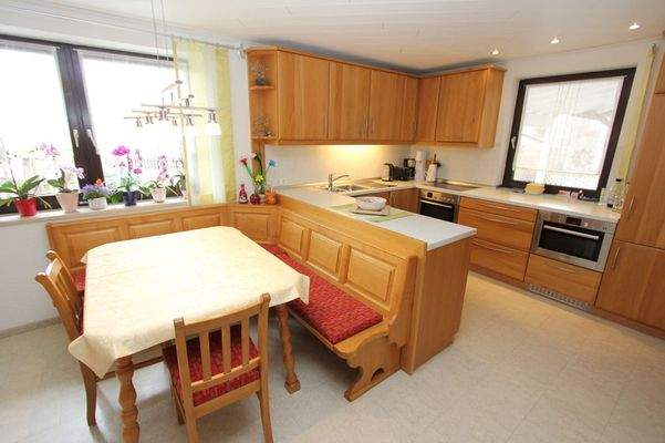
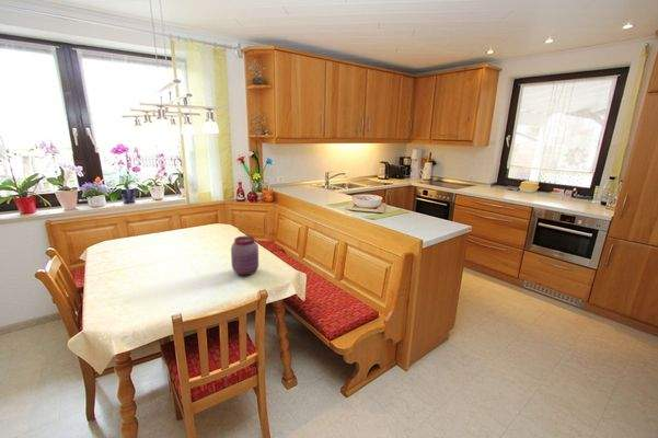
+ jar (244, 255)
